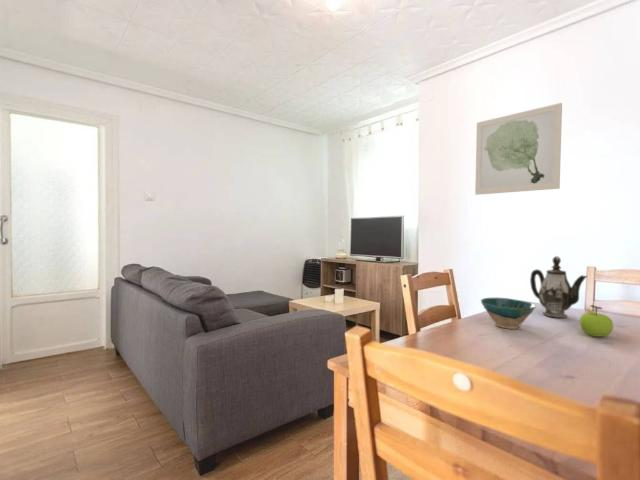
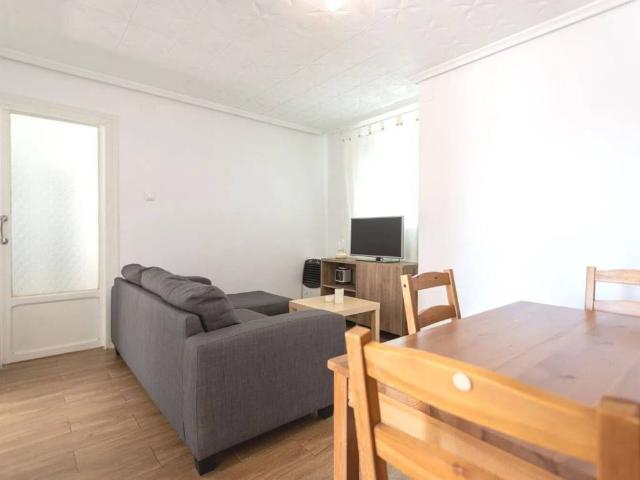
- fruit (596, 319)
- bowl (506, 314)
- teapot (557, 286)
- wall art (514, 152)
